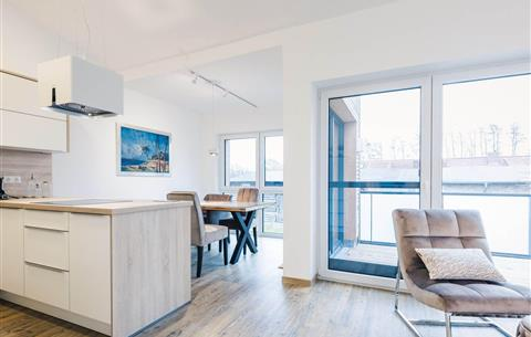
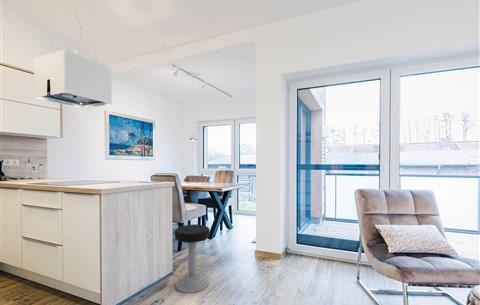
+ stool (192, 256)
